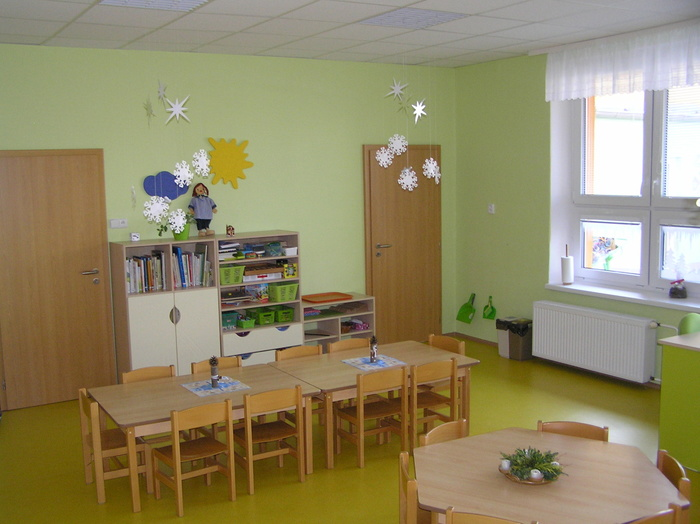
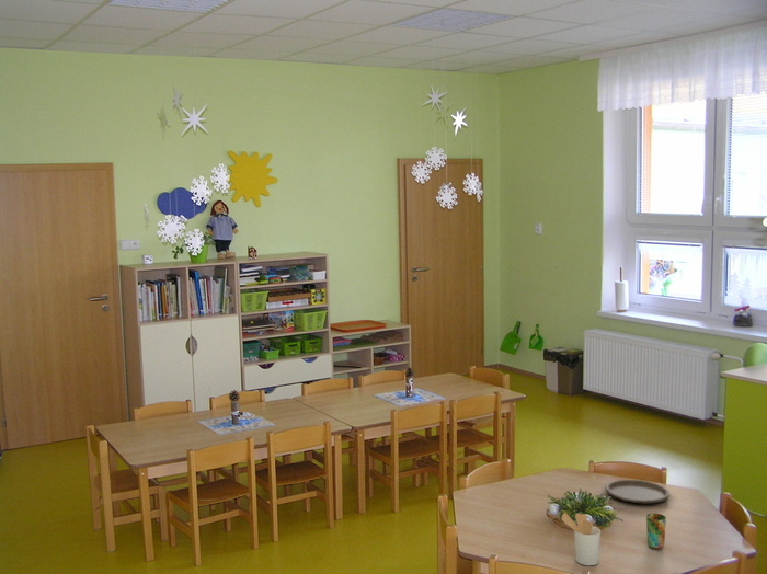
+ cup (655, 531)
+ plate (637, 491)
+ utensil holder (580, 537)
